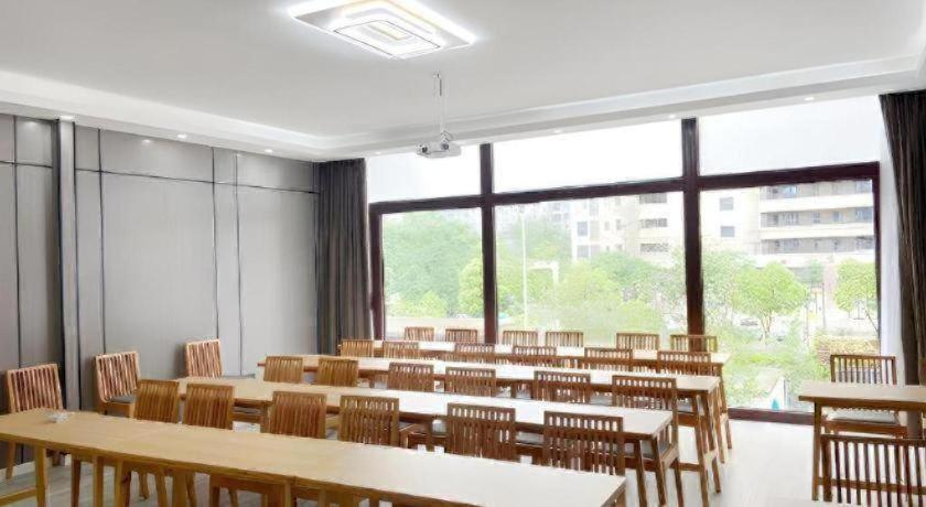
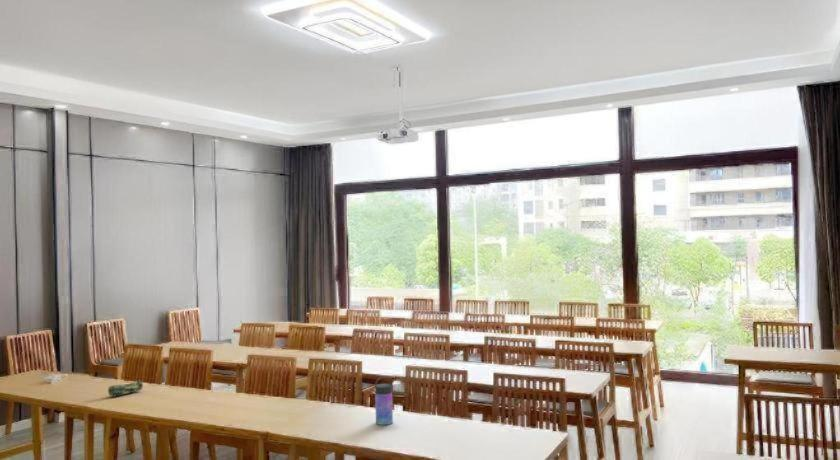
+ water bottle (383, 399)
+ pencil case (126, 388)
